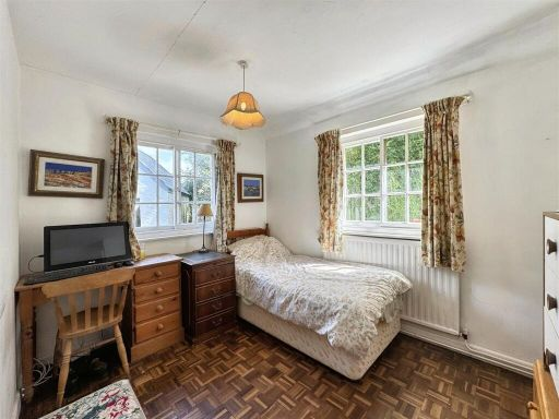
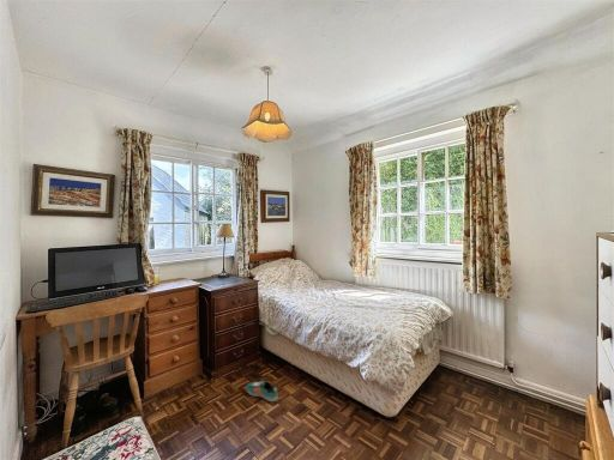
+ sneaker (261, 387)
